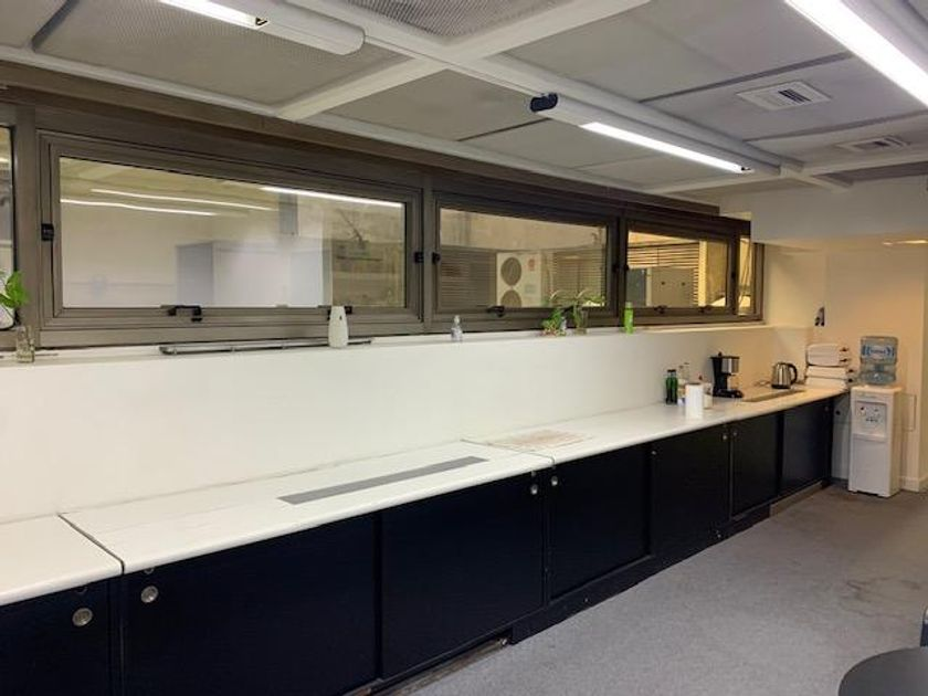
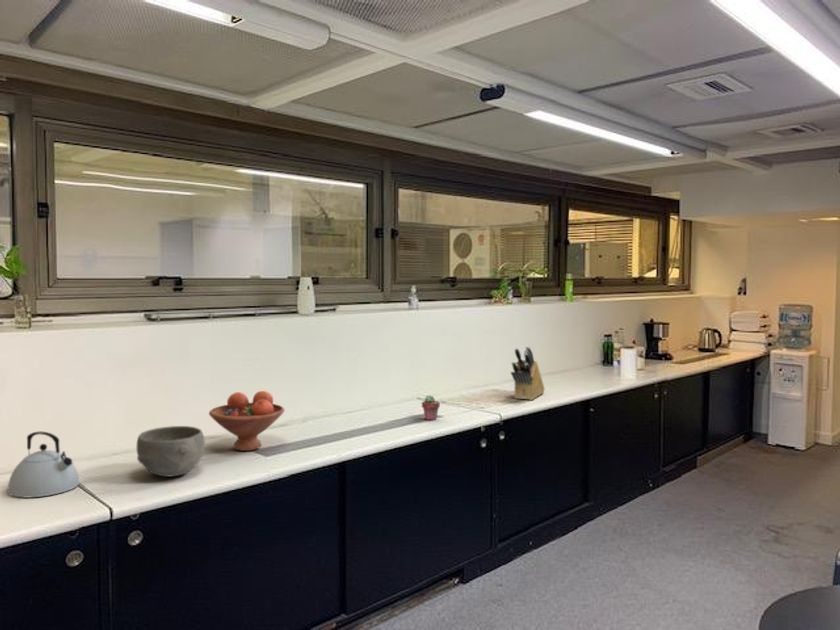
+ kettle (44, 459)
+ potted succulent (430, 406)
+ bowl (171, 453)
+ fruit bowl (247, 421)
+ knife block (527, 370)
